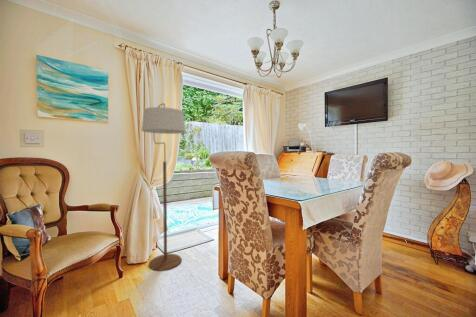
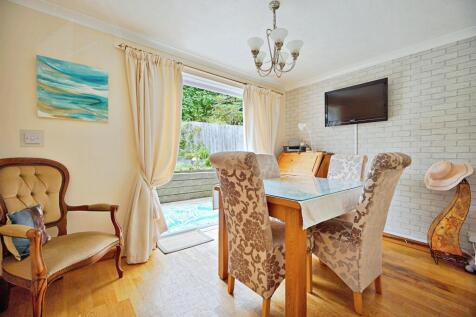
- floor lamp (163, 182)
